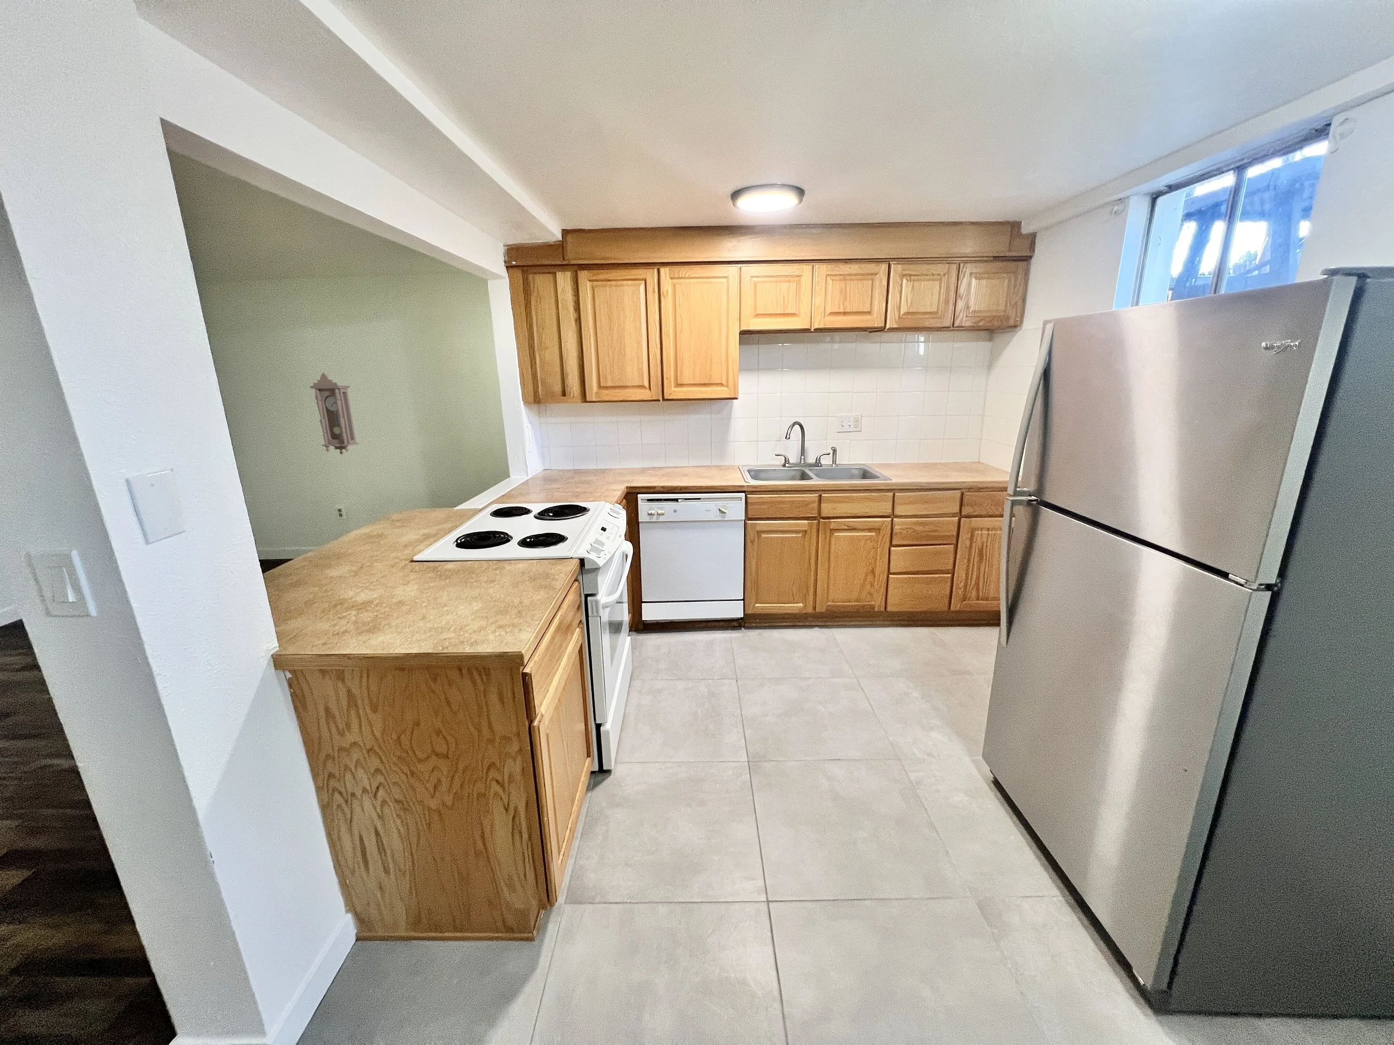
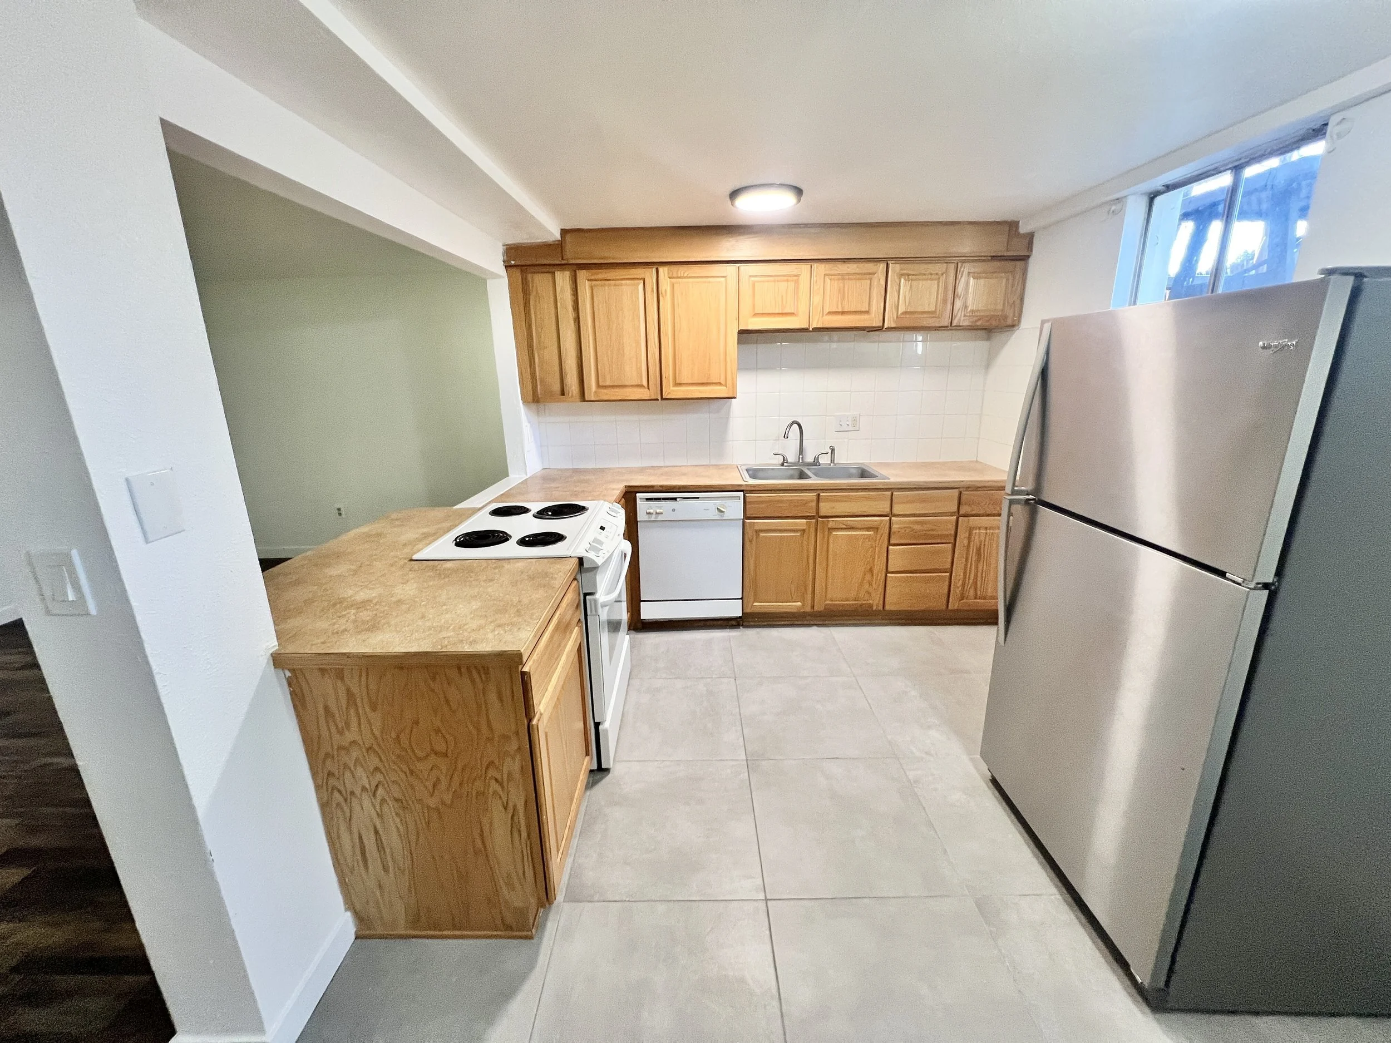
- pendulum clock (335, 414)
